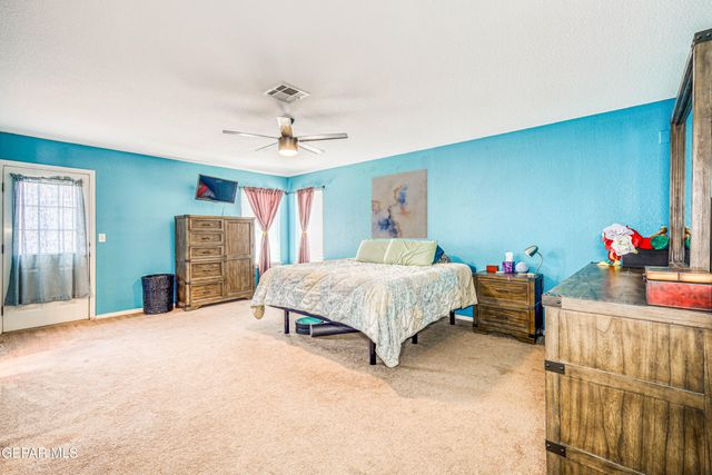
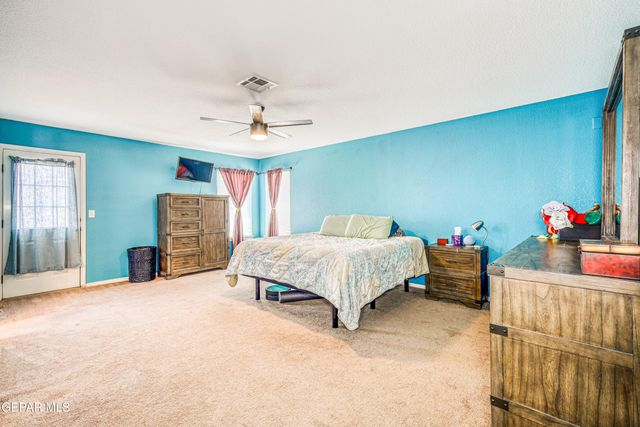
- wall art (397, 206)
